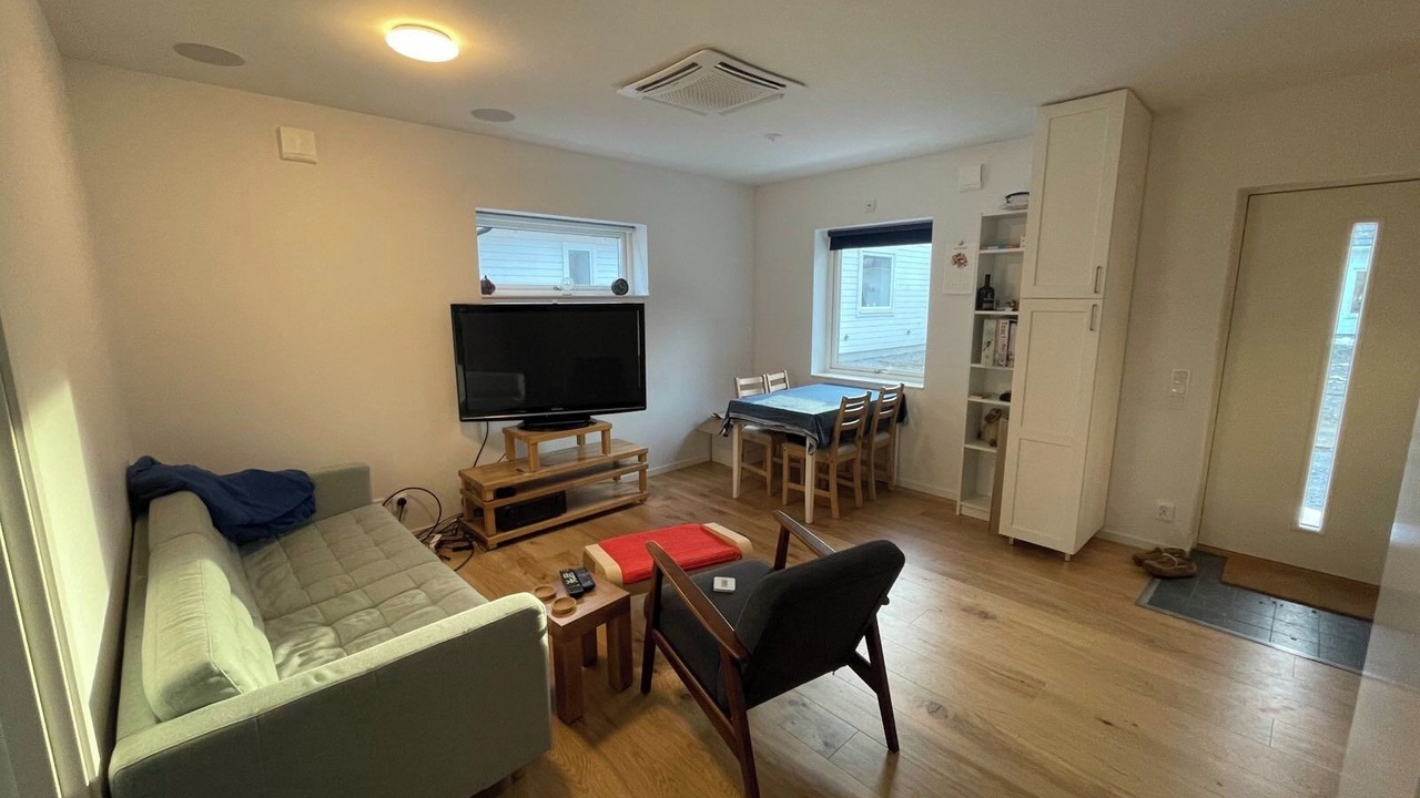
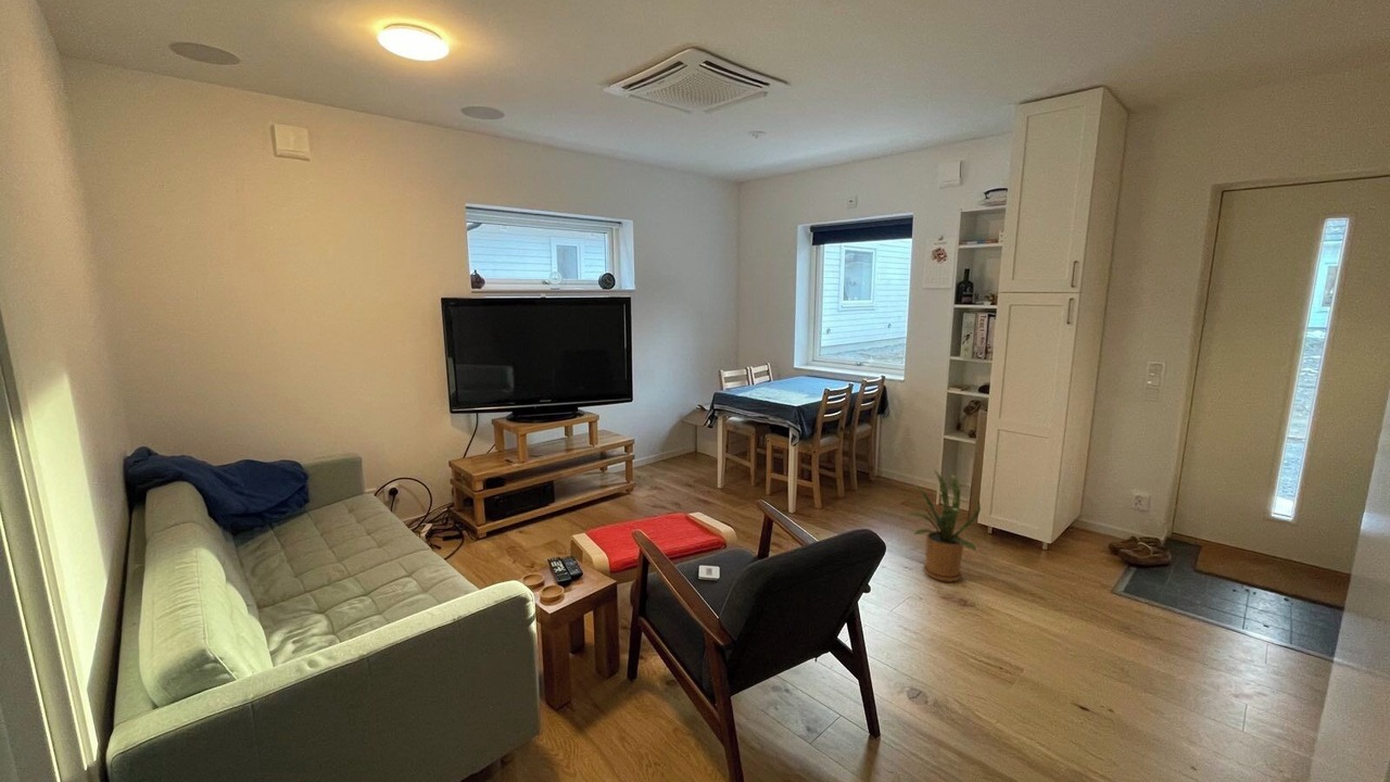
+ house plant (938, 527)
